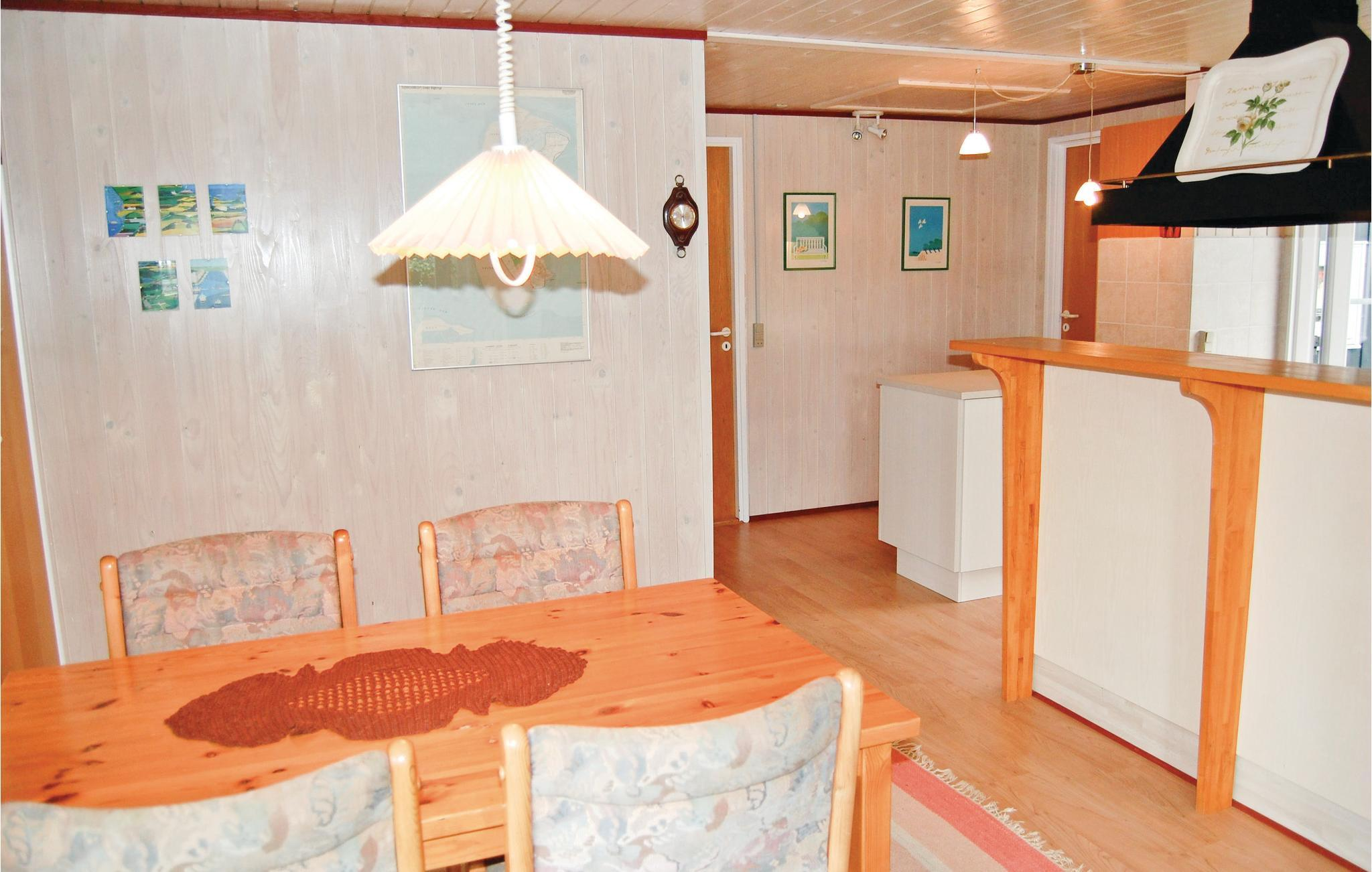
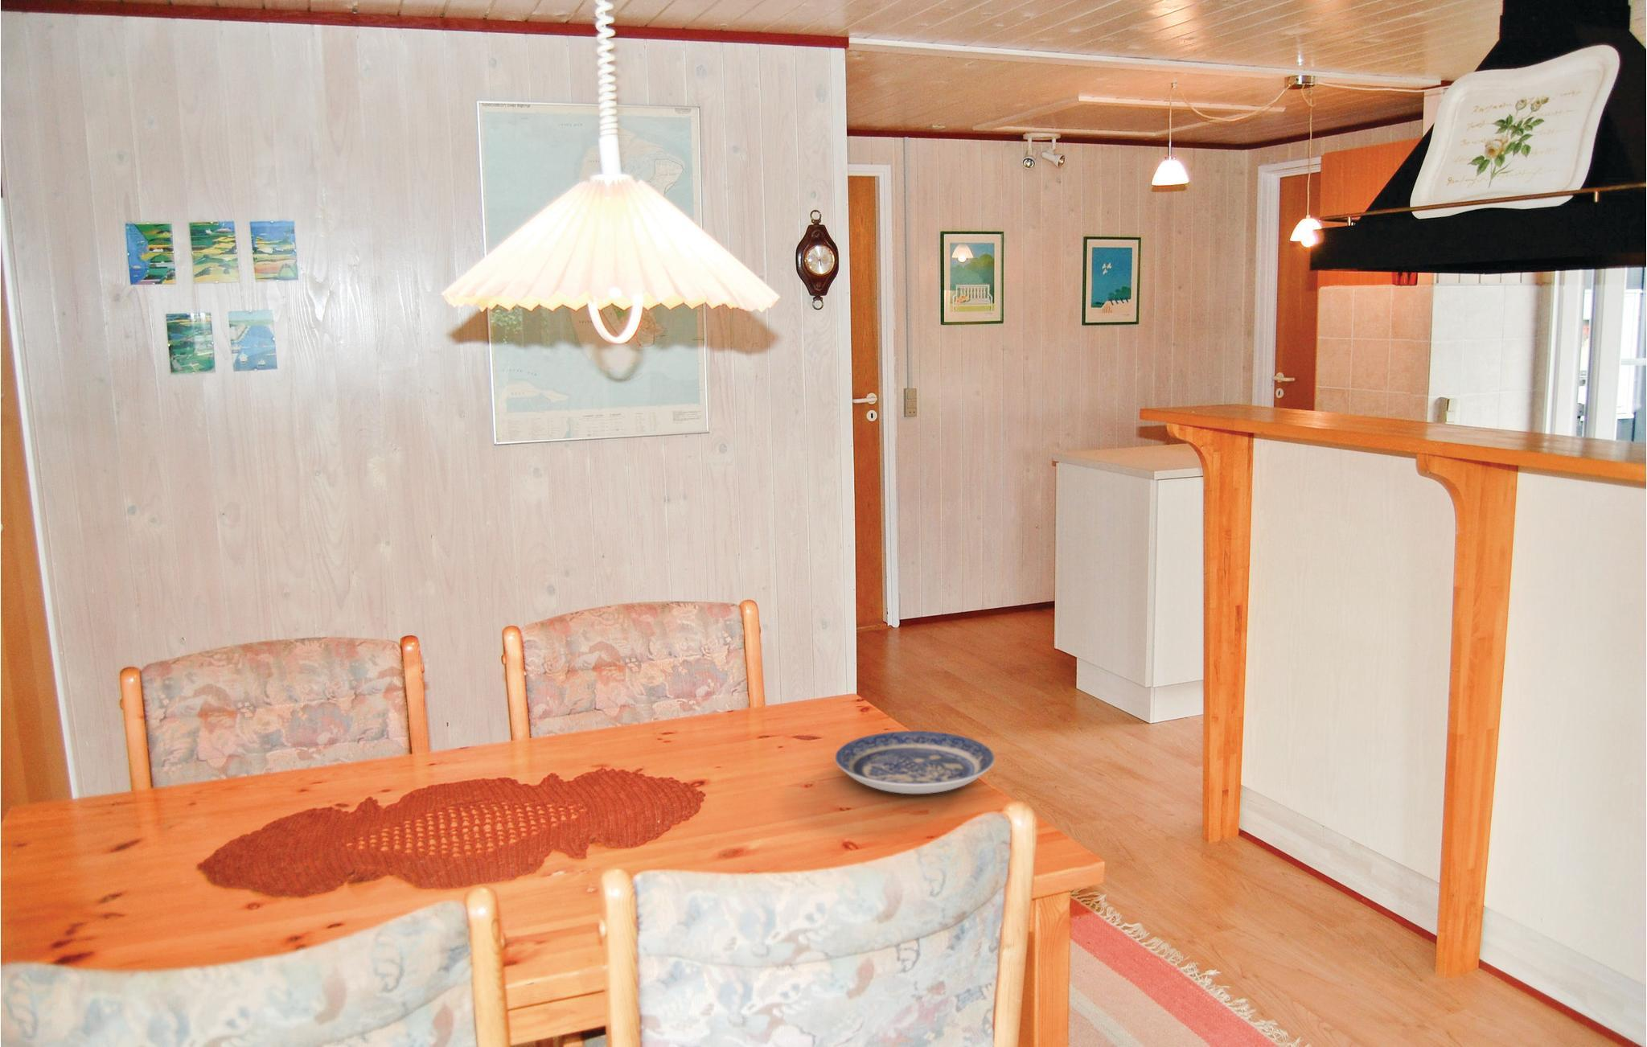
+ plate (915, 766)
